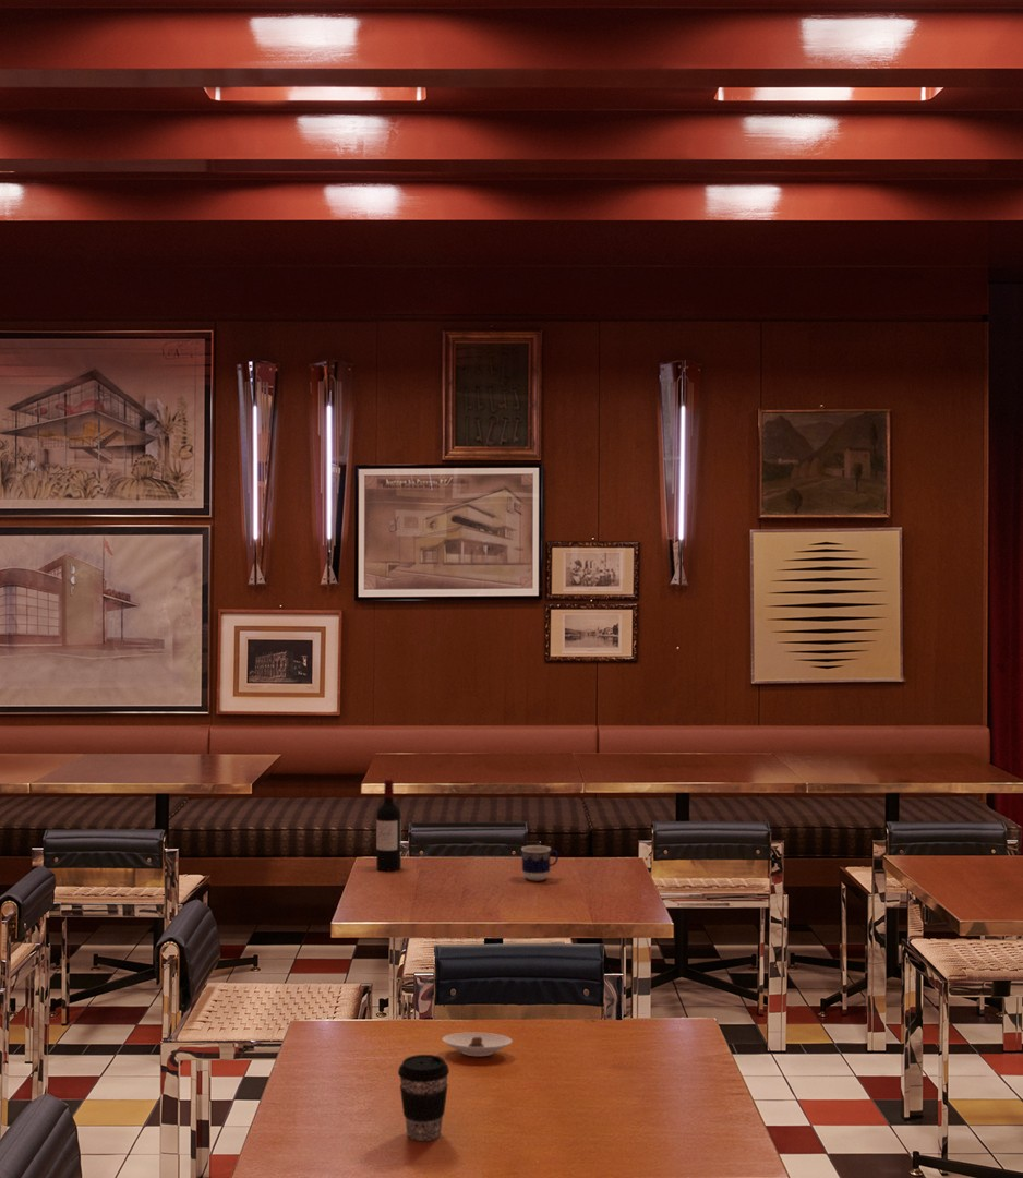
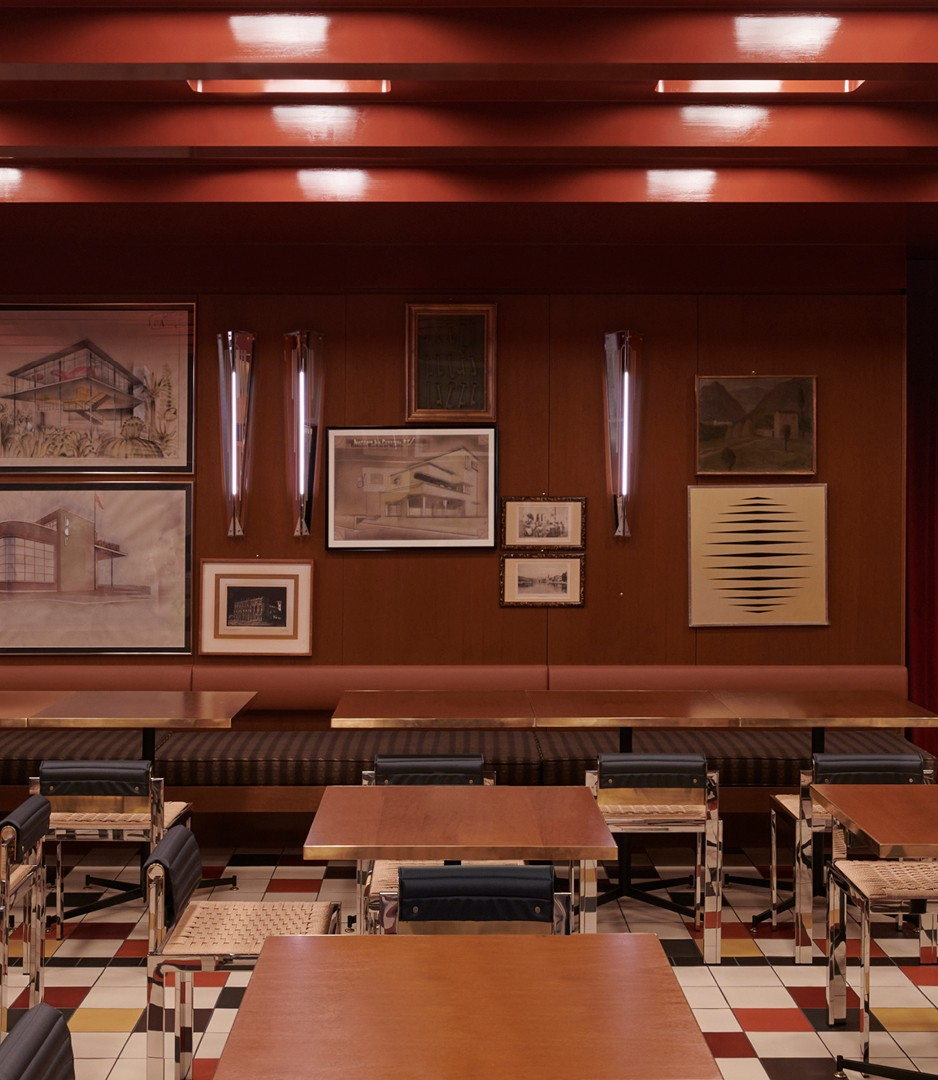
- coffee cup (423, 1097)
- saucer (477, 1044)
- cup (540, 863)
- wine bottle (388, 824)
